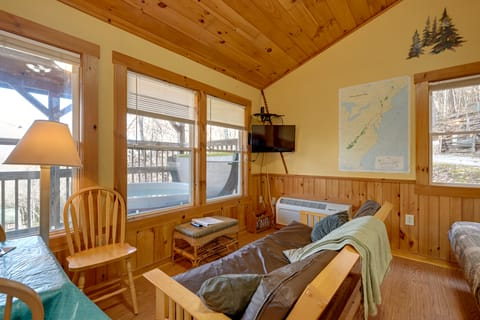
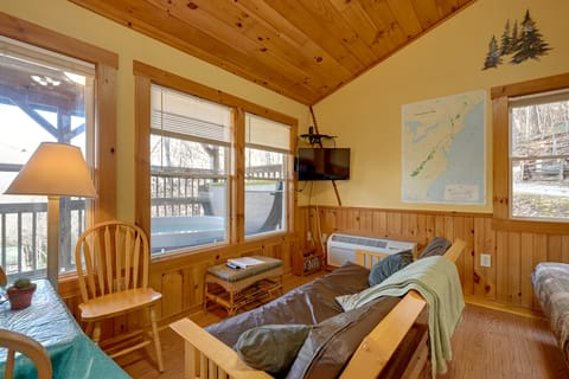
+ potted succulent (21, 291)
